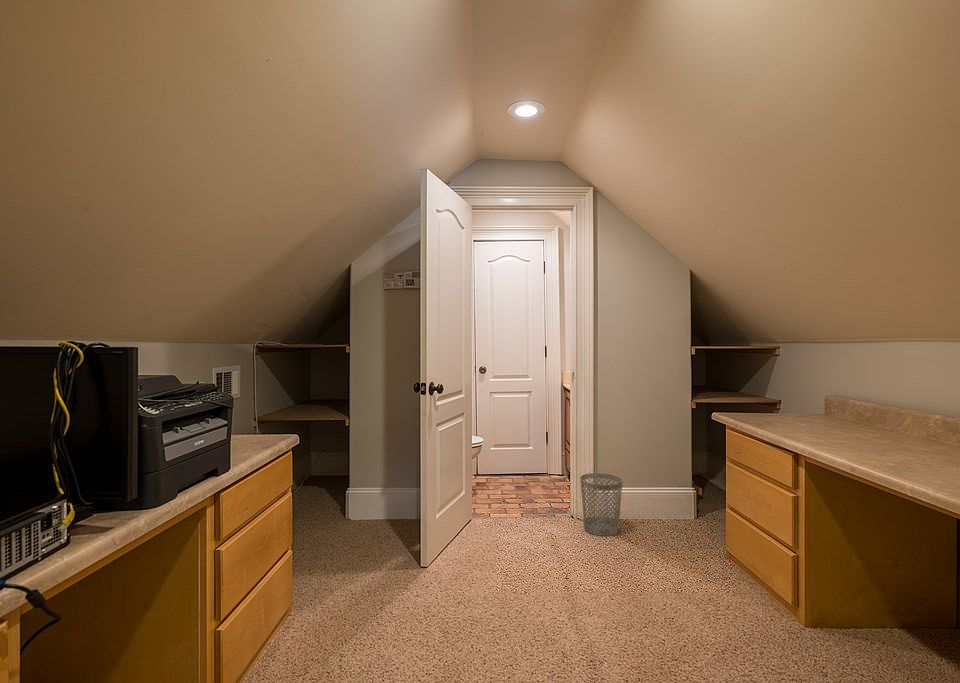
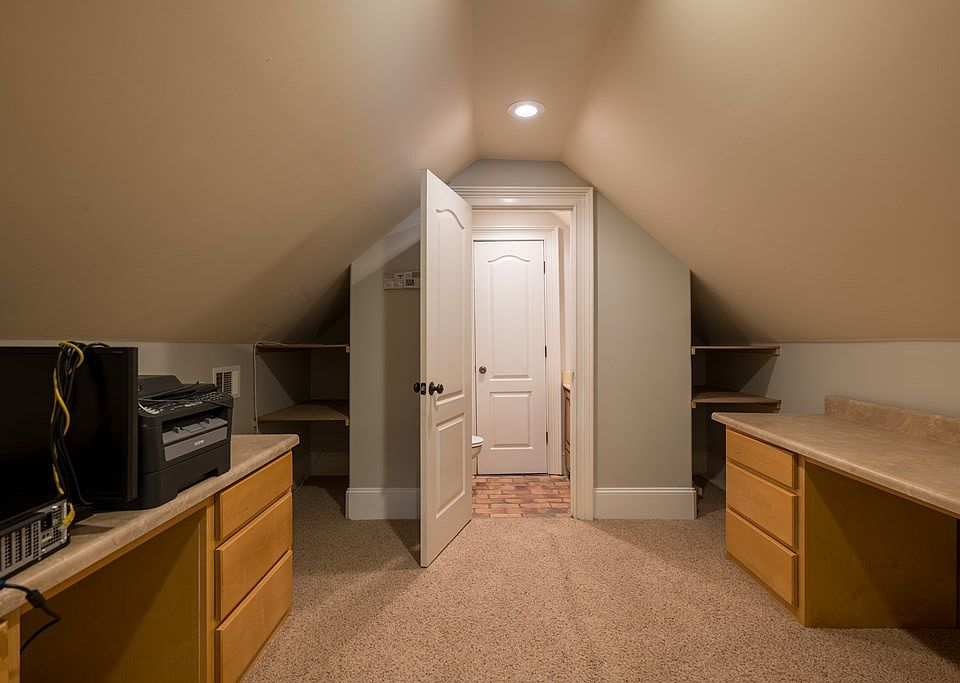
- wastebasket (601, 504)
